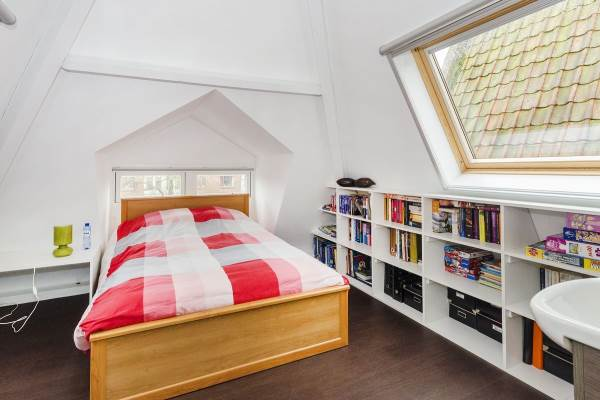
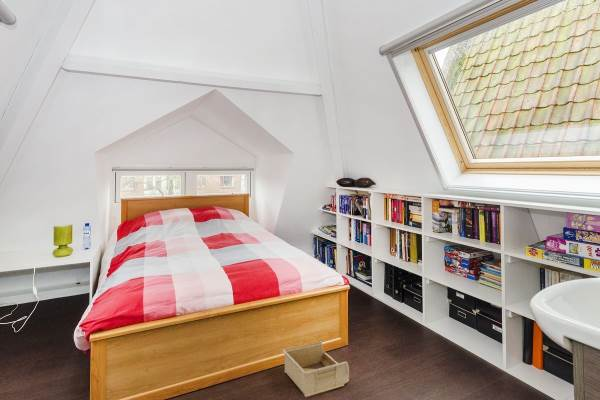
+ storage bin (314, 363)
